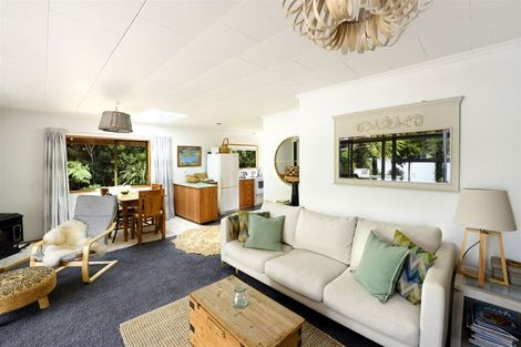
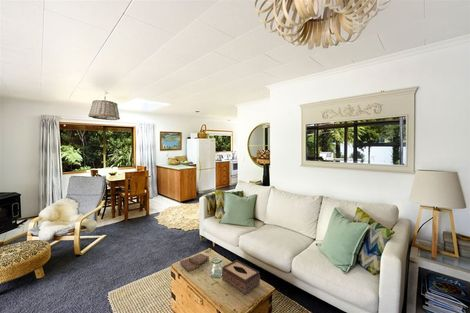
+ book (196, 259)
+ tissue box (240, 275)
